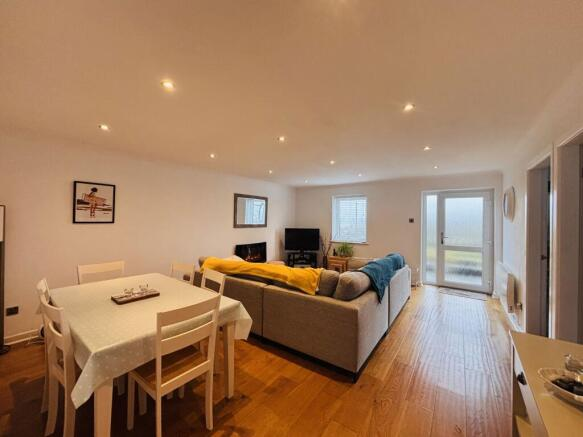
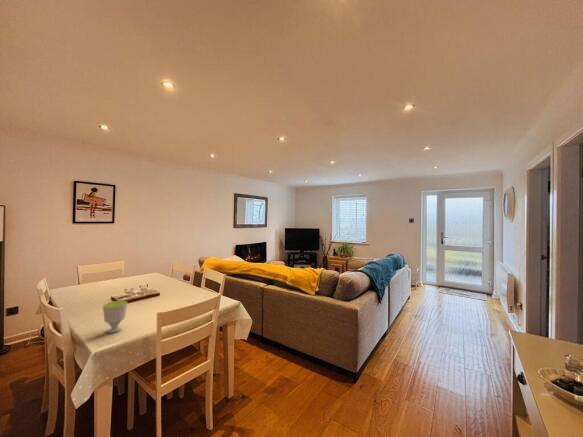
+ cup (114, 317)
